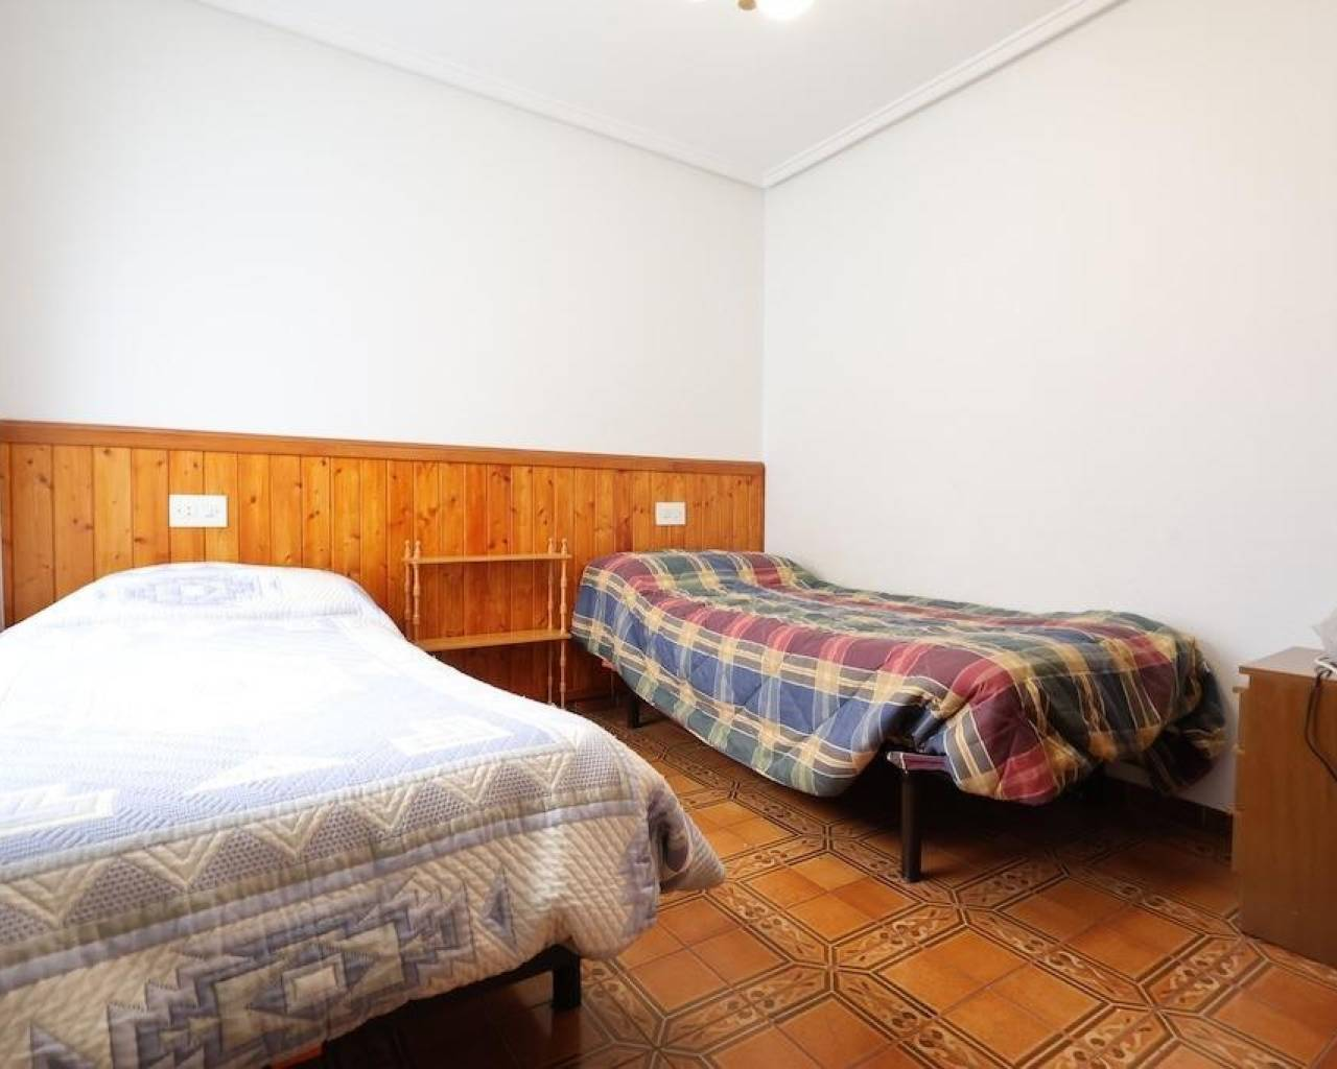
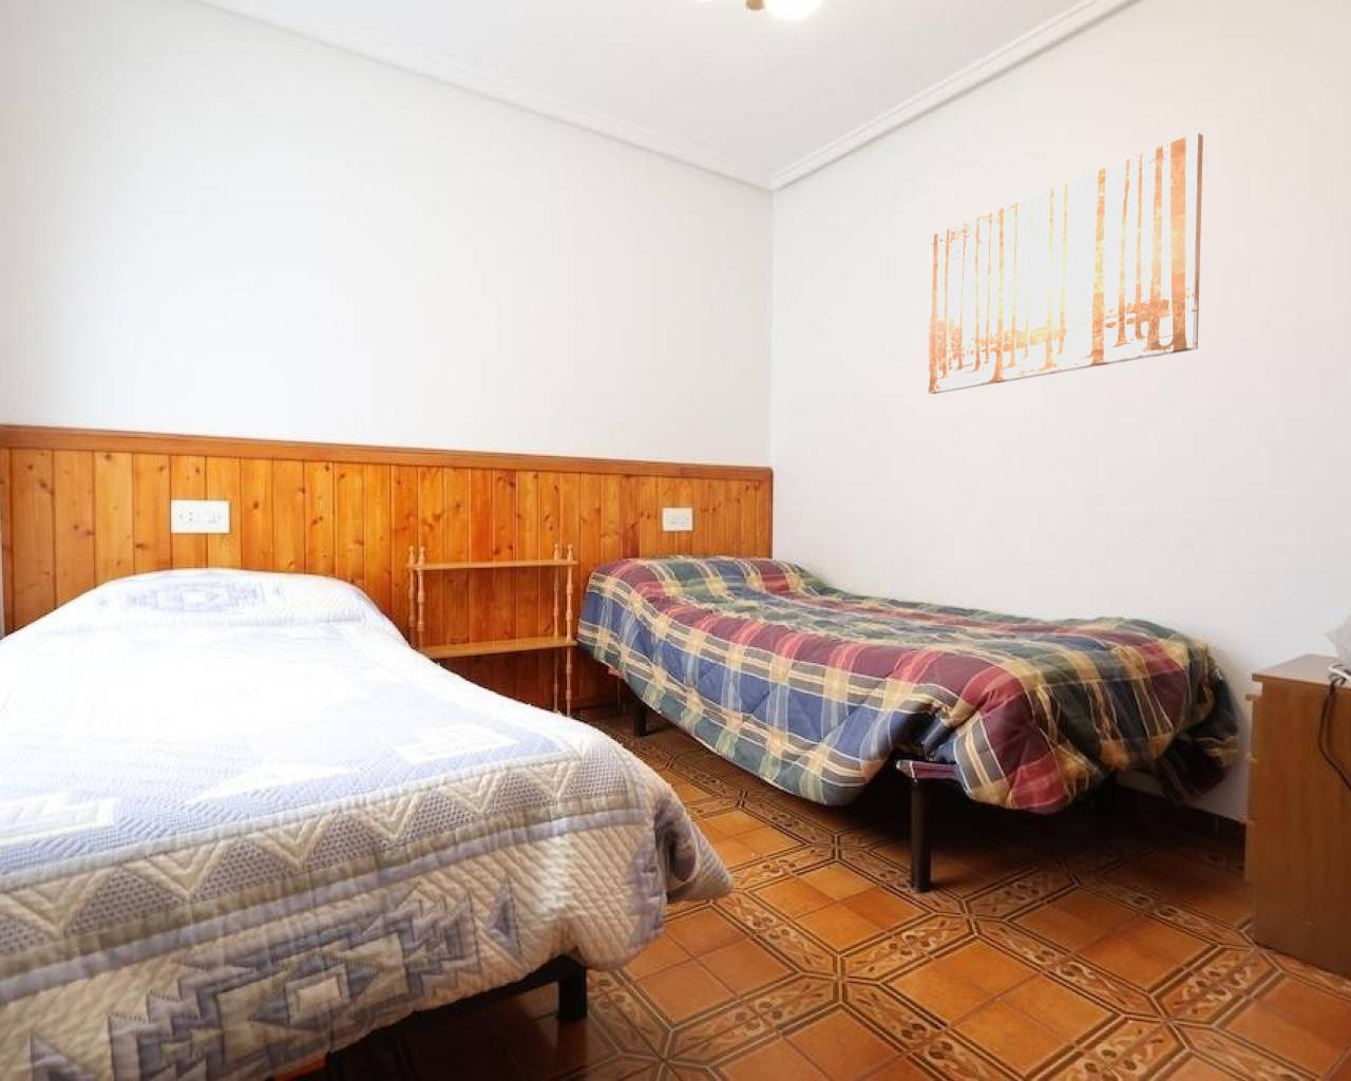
+ wall art (1044, 283)
